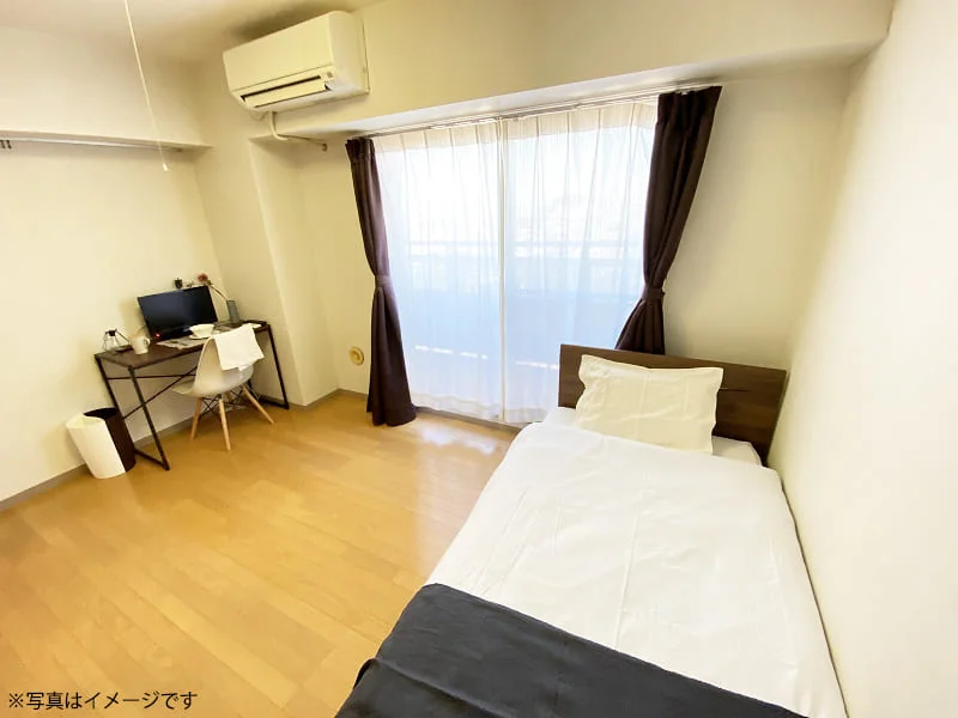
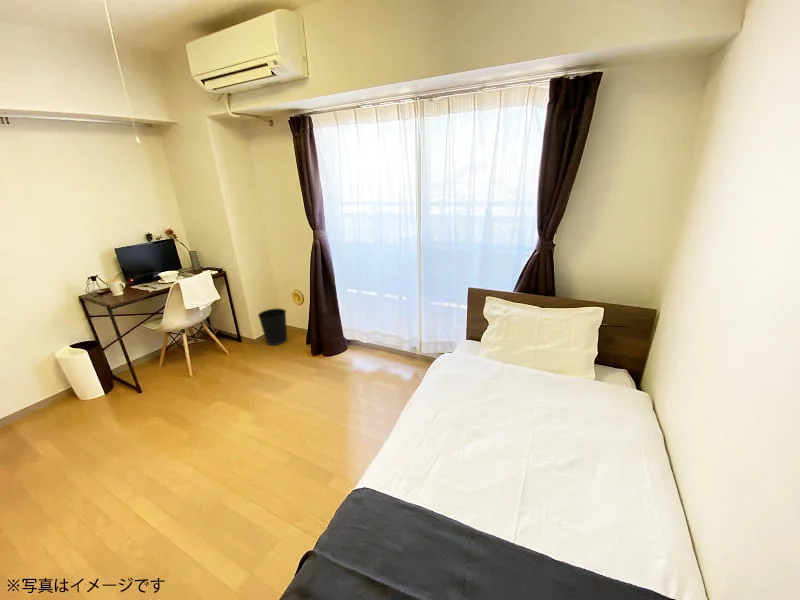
+ wastebasket (274, 327)
